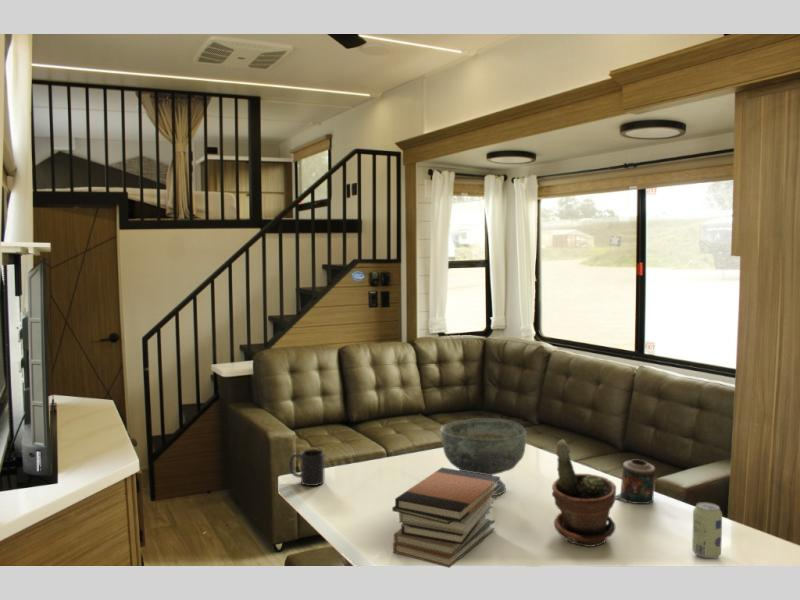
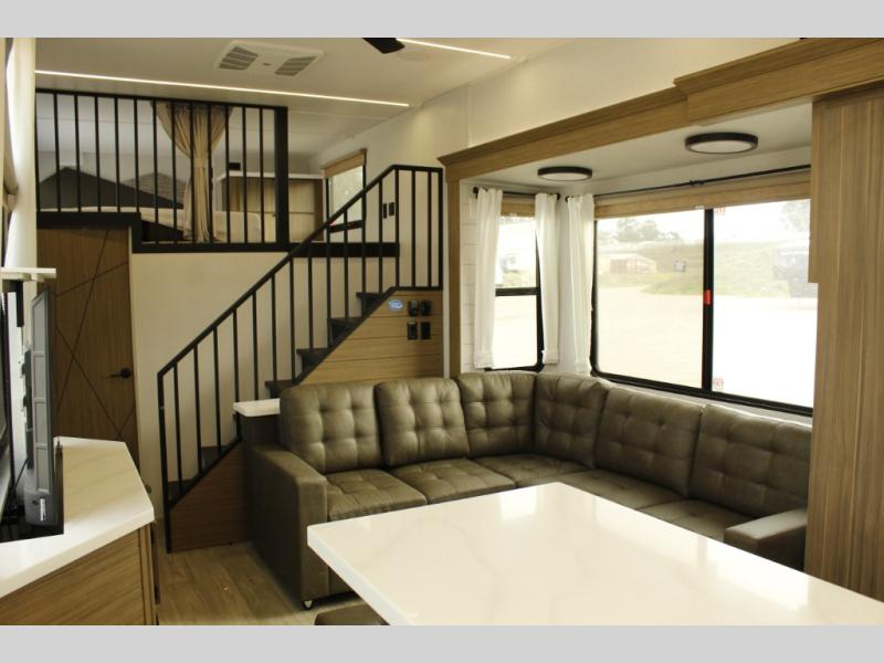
- beverage can (707, 530)
- book stack (448, 513)
- potted plant (584, 489)
- decorative bowl (483, 458)
- candle (632, 479)
- mug (306, 466)
